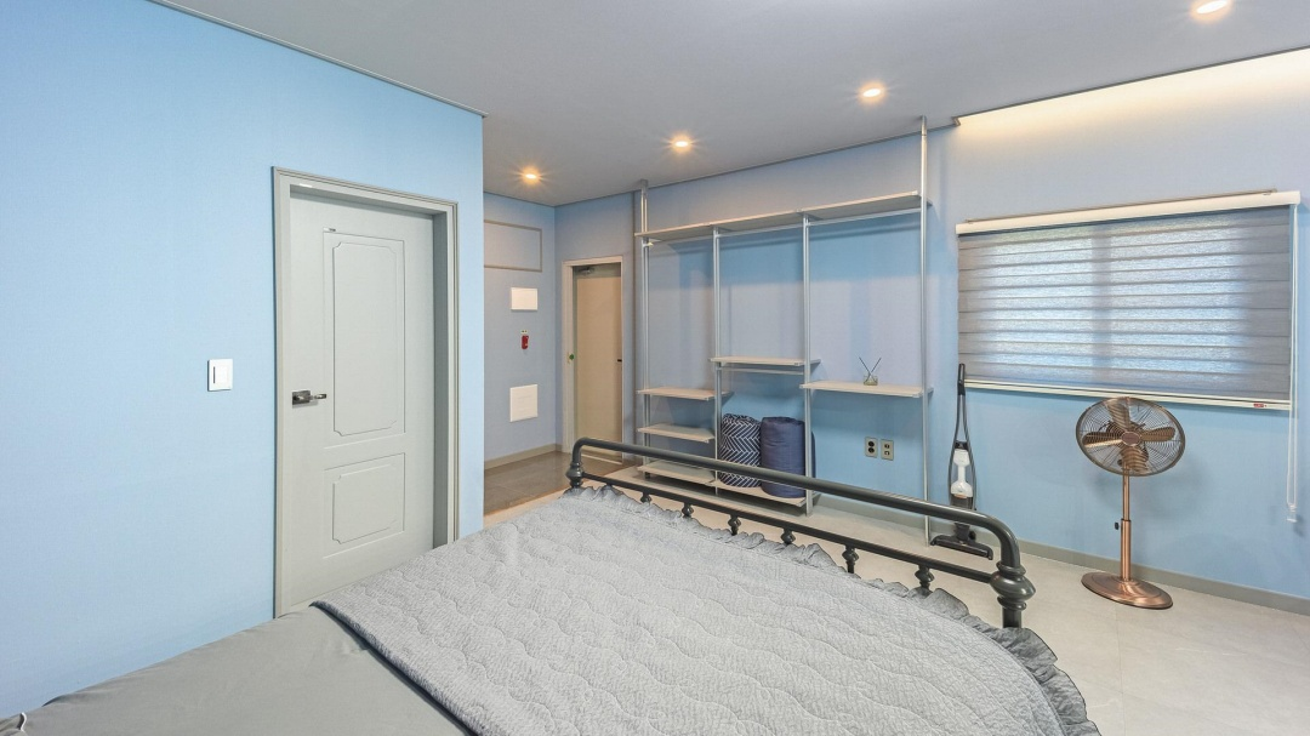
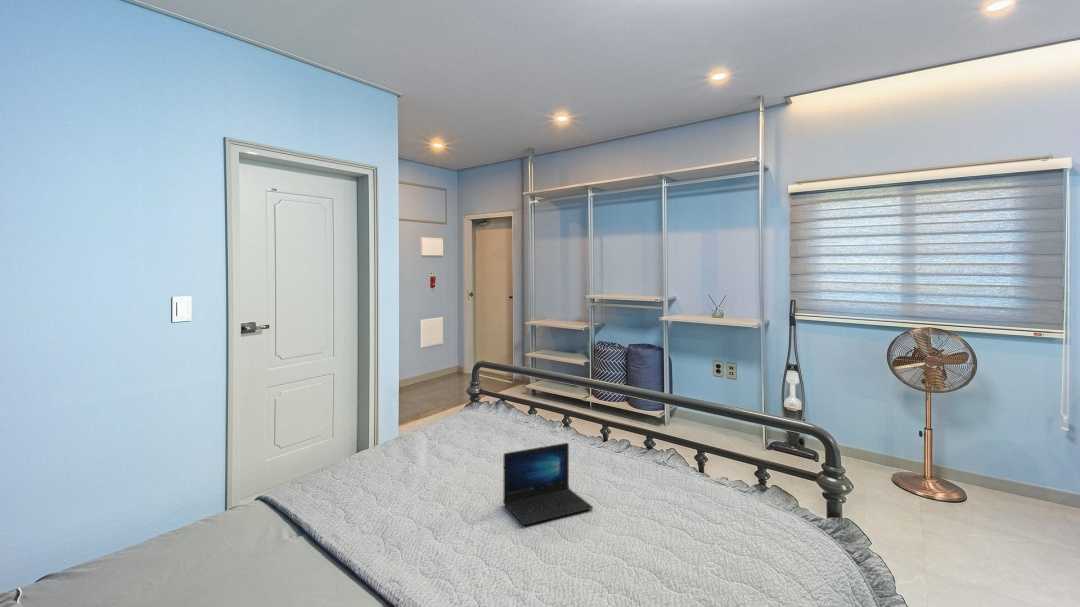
+ laptop (547, 480)
